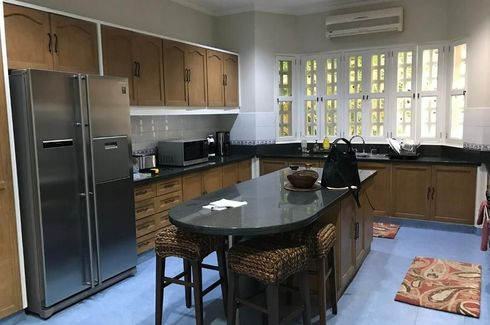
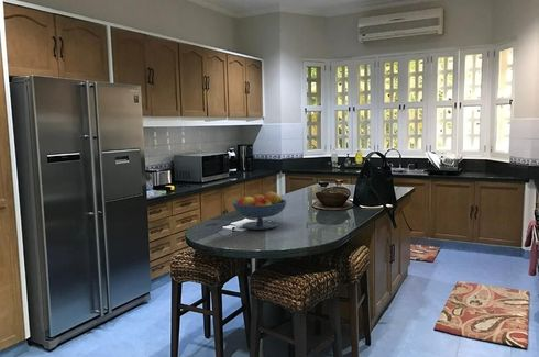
+ fruit bowl (260, 209)
